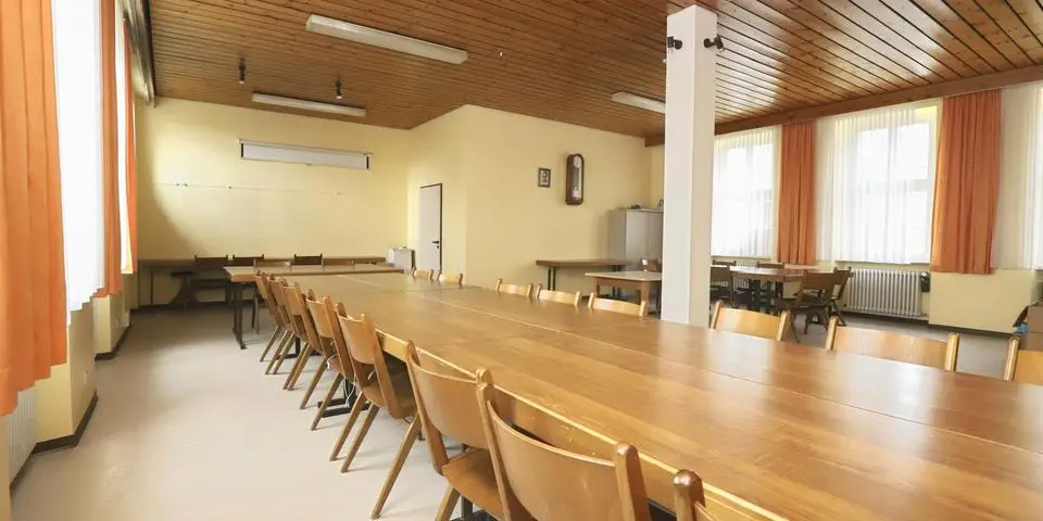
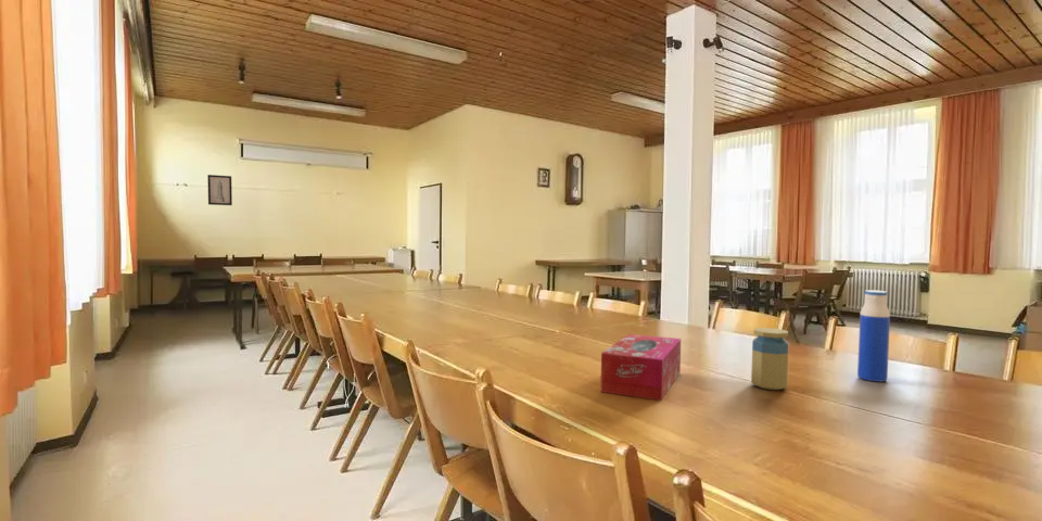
+ wall art (219, 190)
+ tissue box (643, 363)
+ jar (770, 358)
+ water bottle (874, 334)
